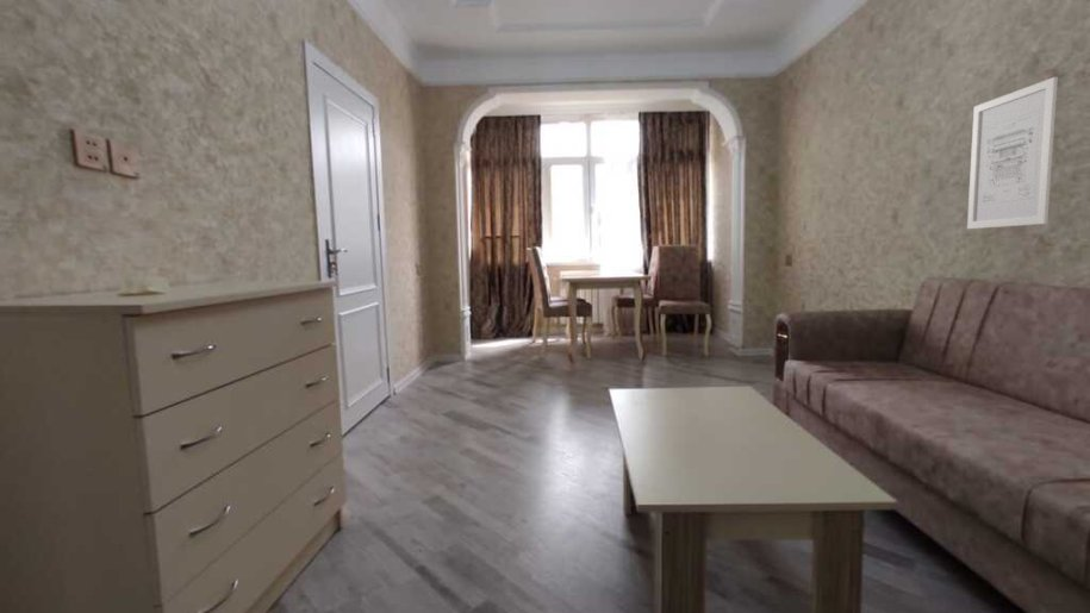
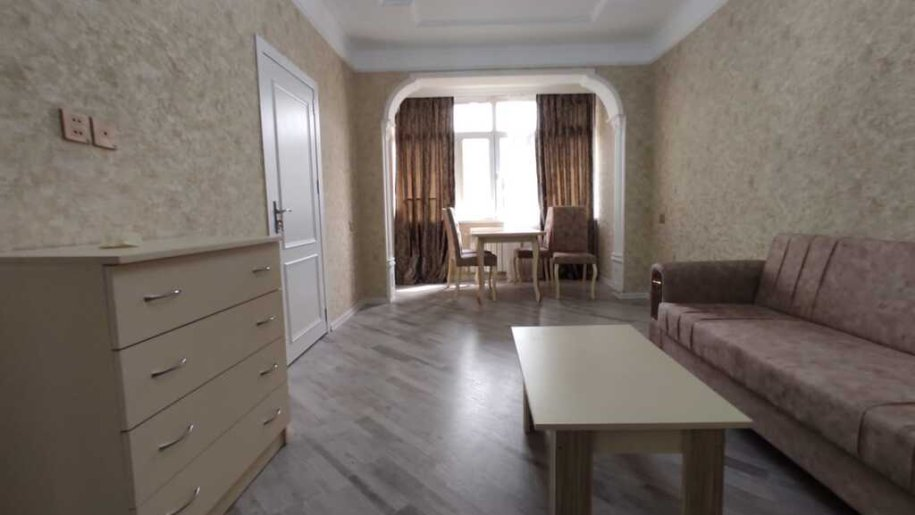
- wall art (1008, 161)
